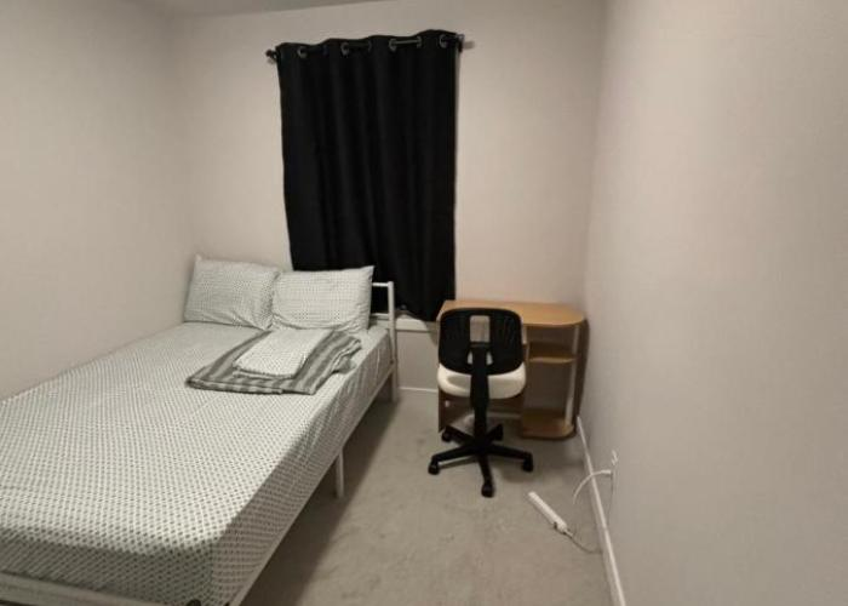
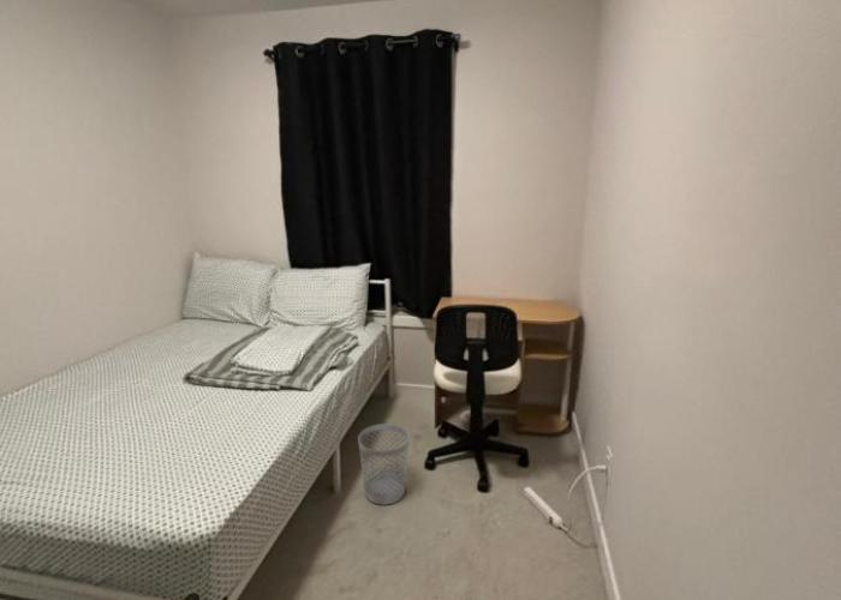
+ wastebasket (383, 466)
